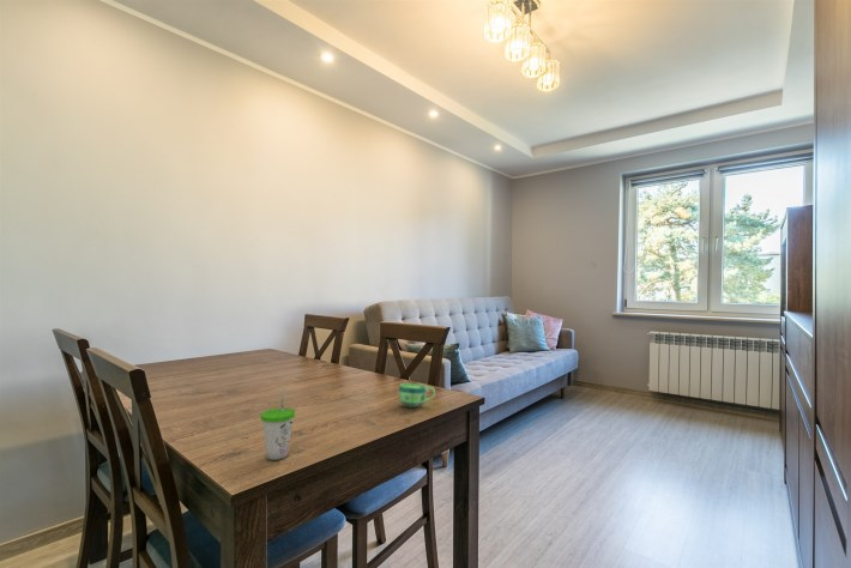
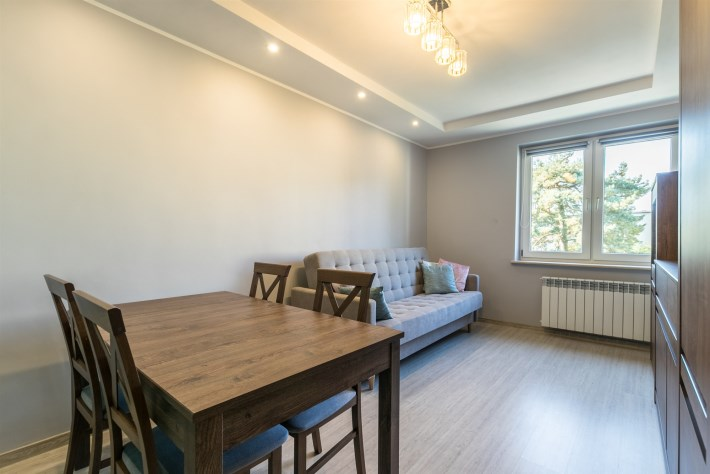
- cup (416, 394)
- cup (278, 424)
